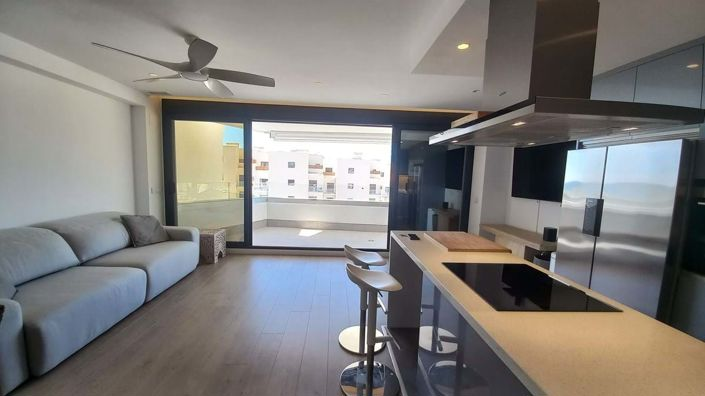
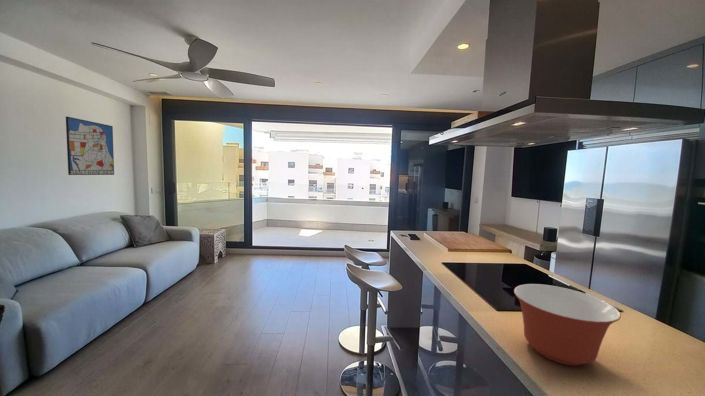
+ wall art (92, 148)
+ mixing bowl (560, 326)
